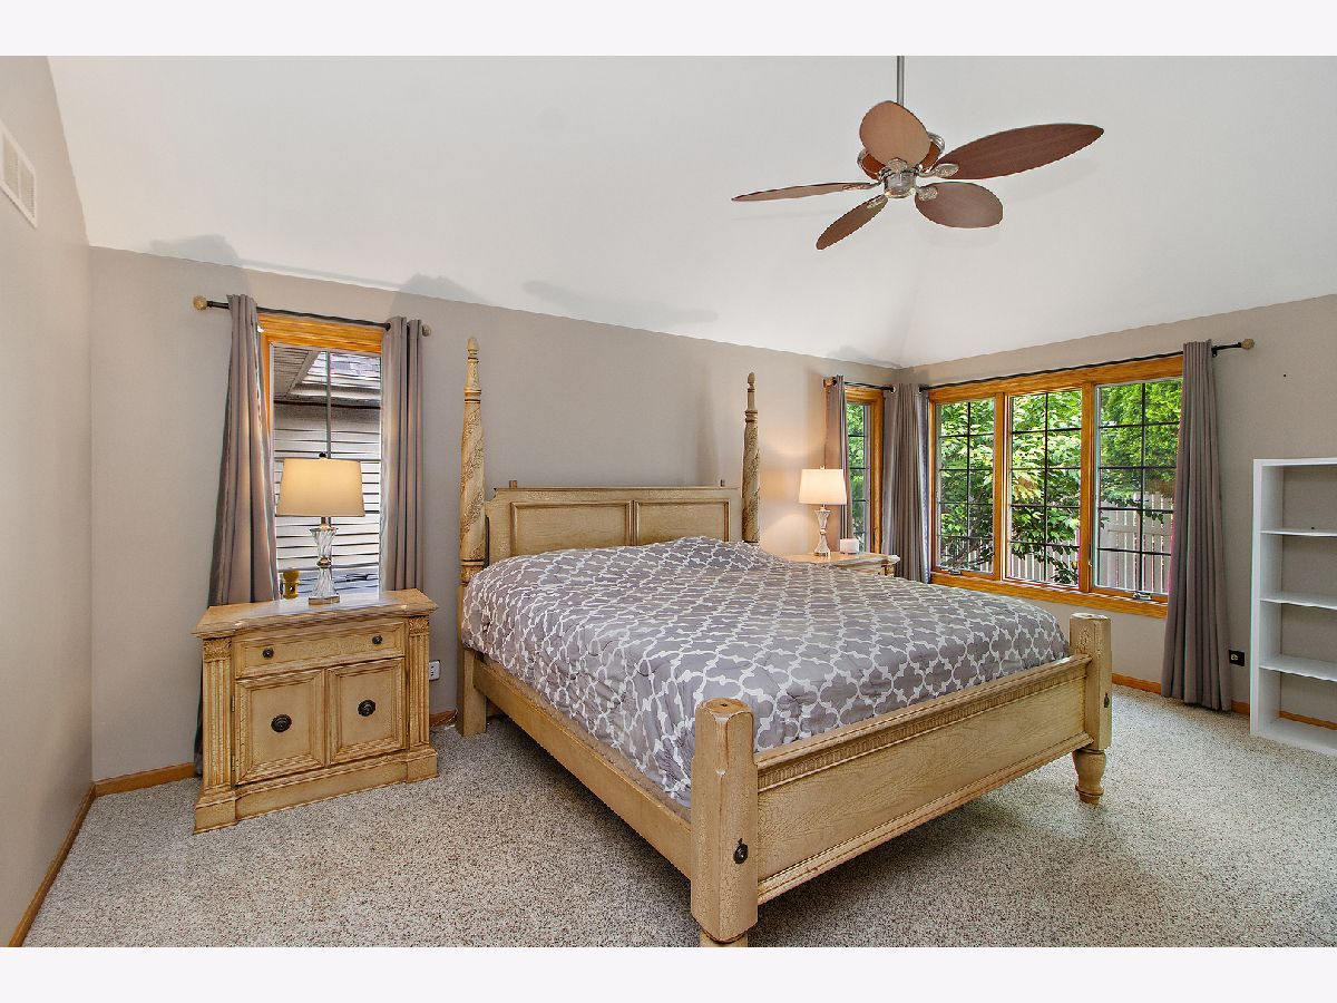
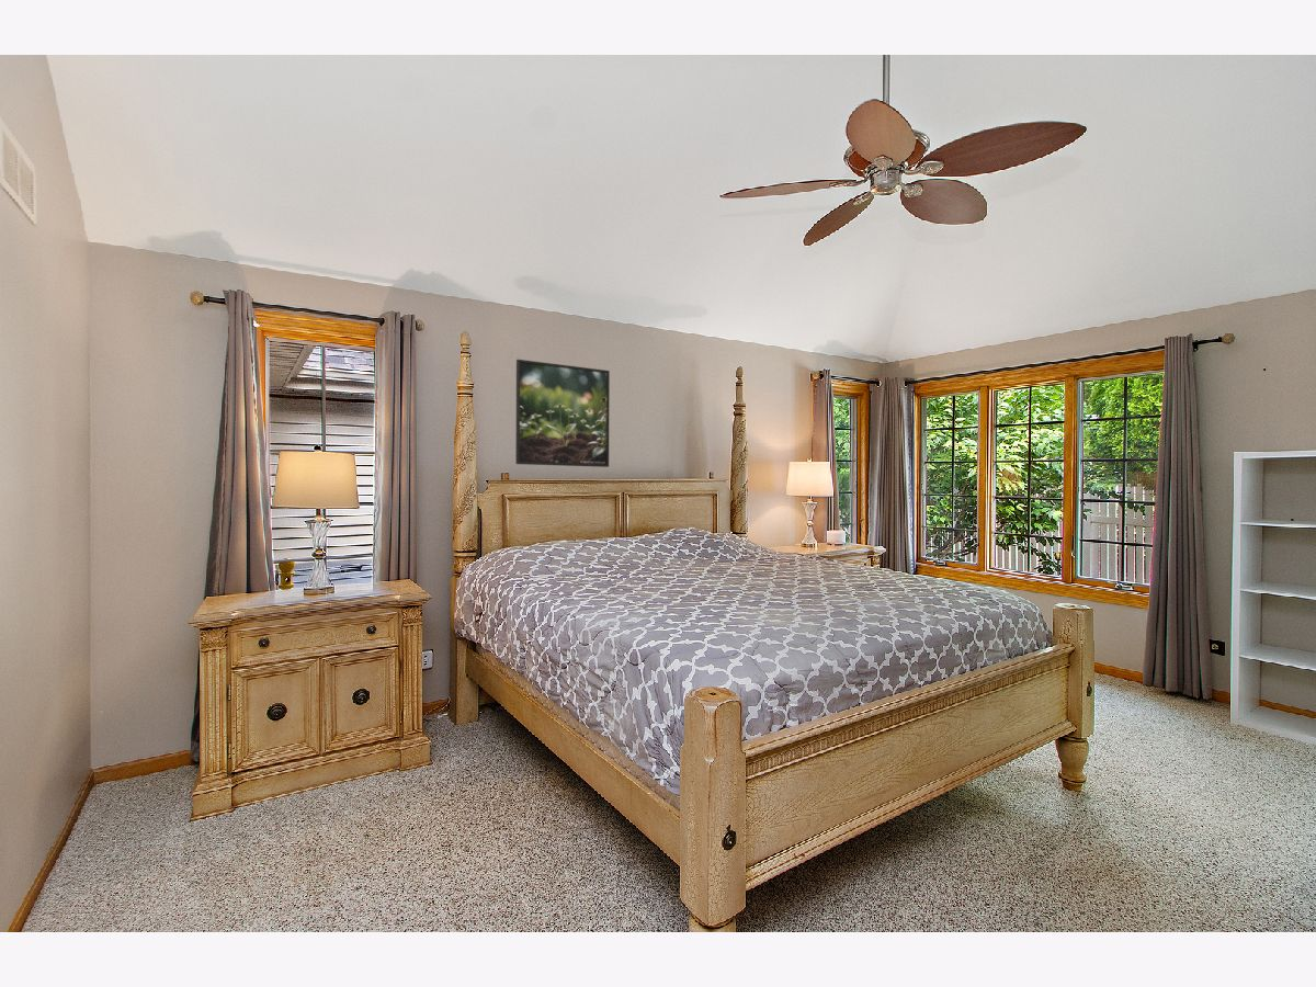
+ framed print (564, 415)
